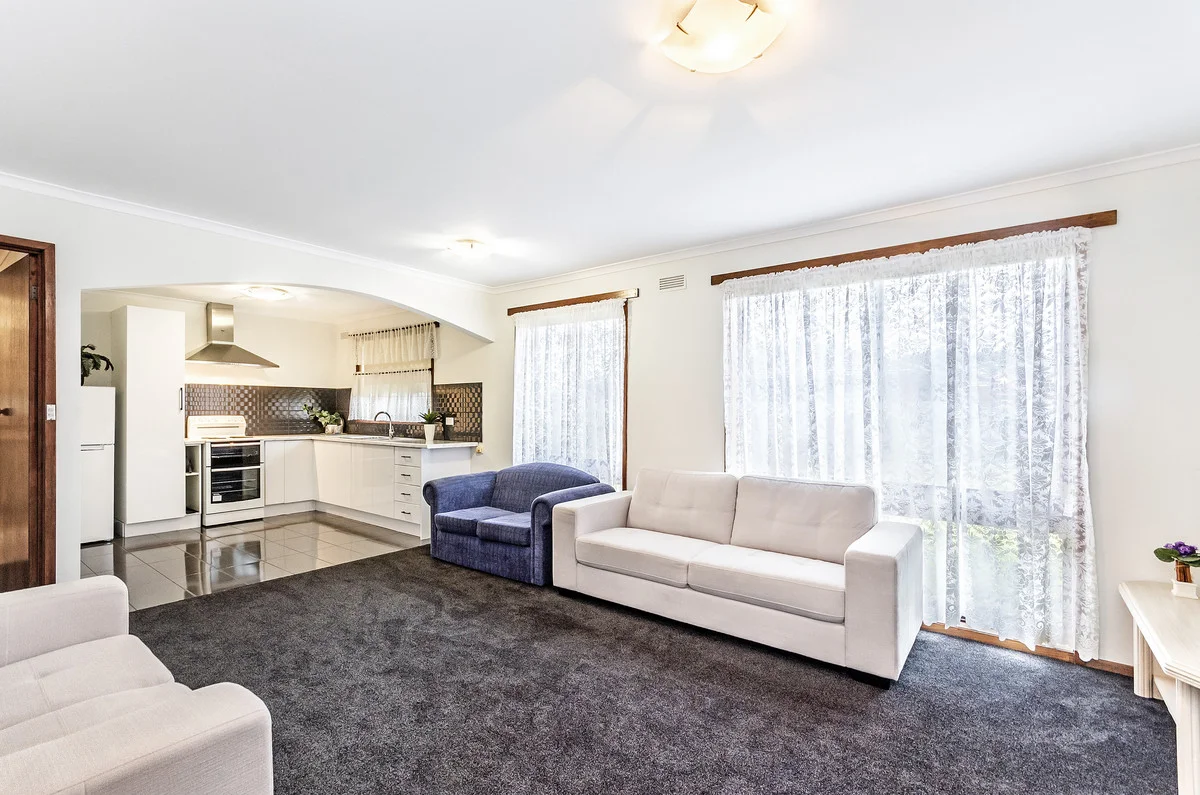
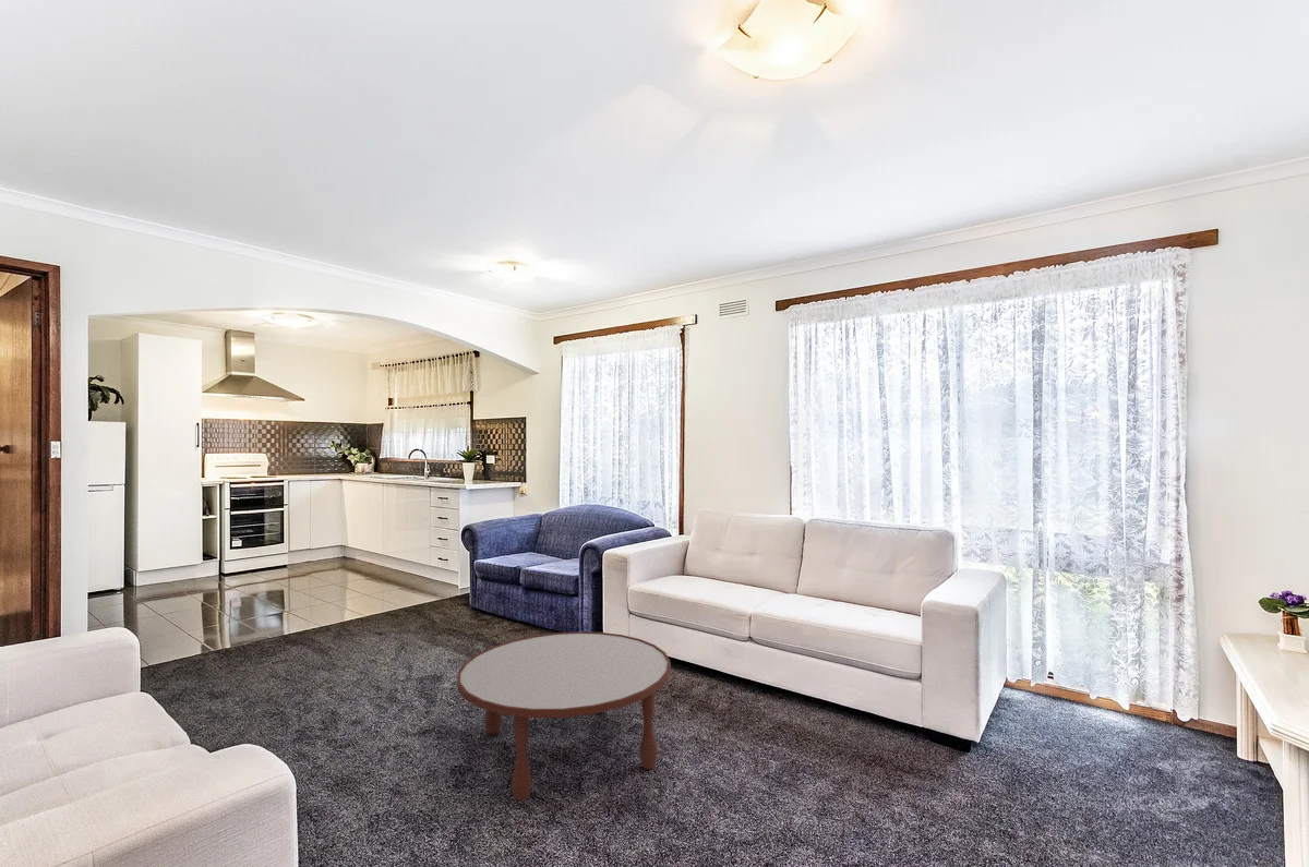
+ coffee table (566, 706)
